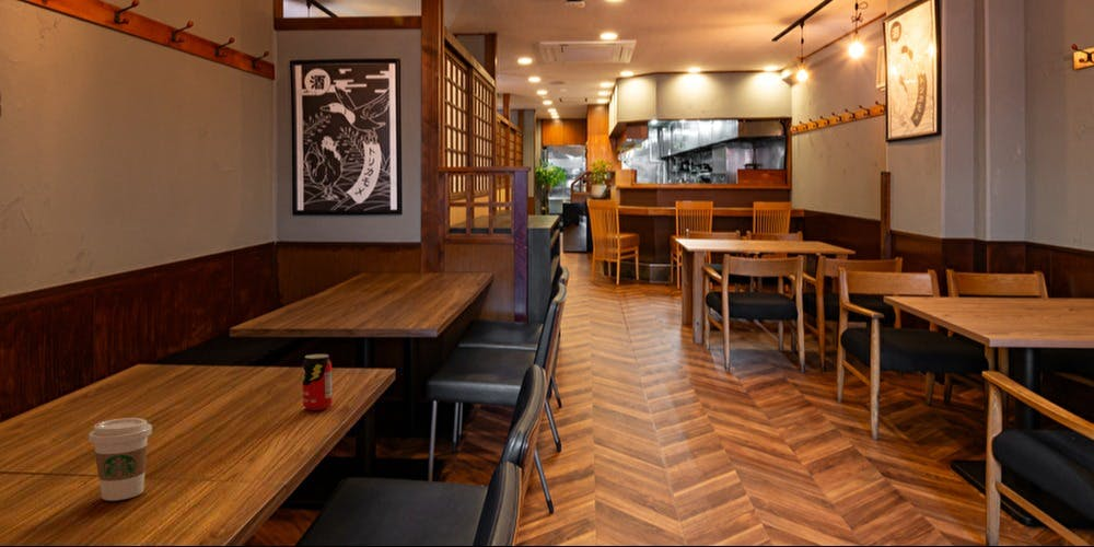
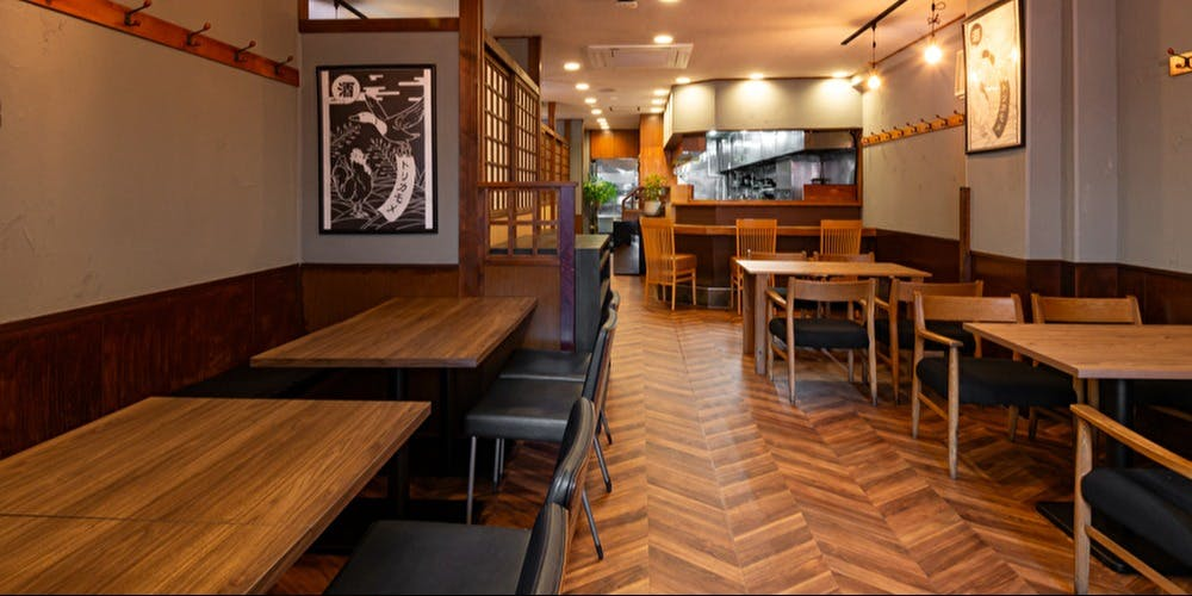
- coffee cup (121, 458)
- beverage can (317, 382)
